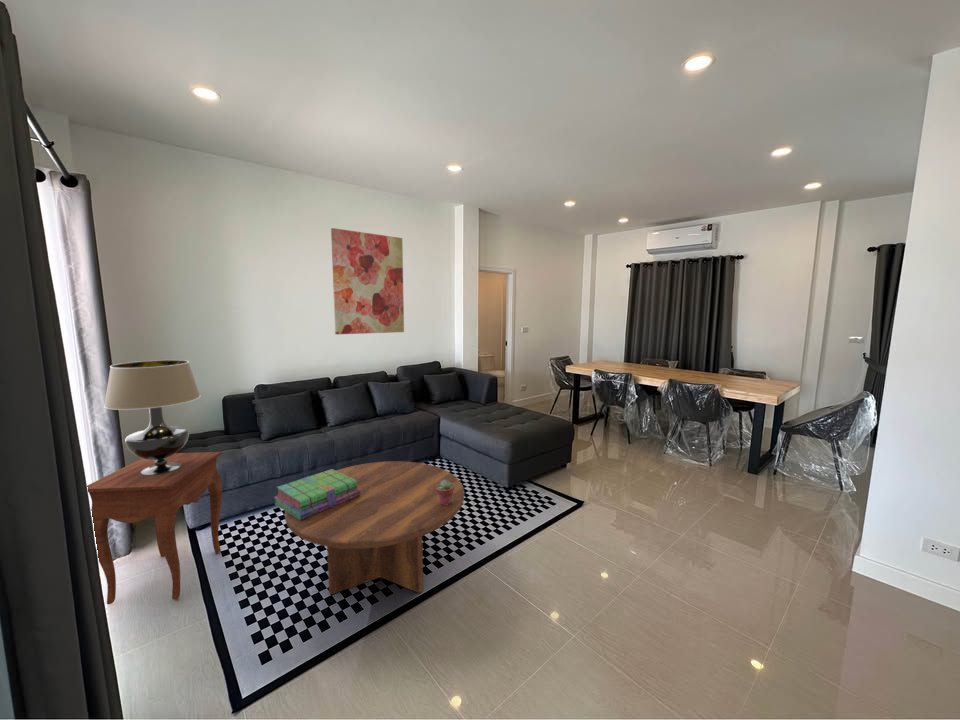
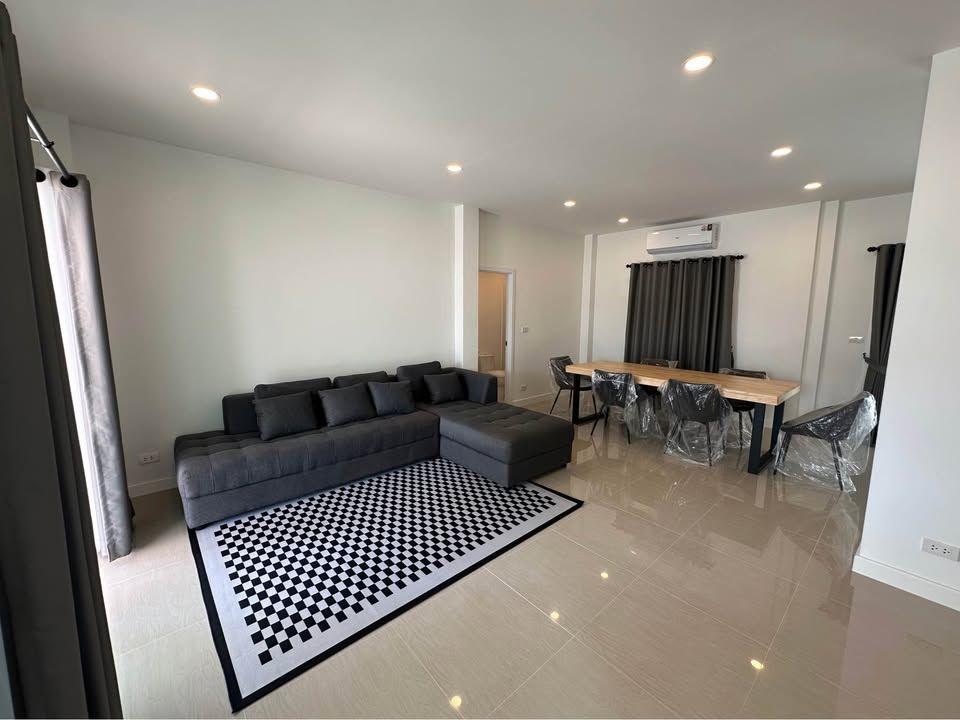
- wall art (370, 284)
- side table (164, 522)
- table lamp (156, 416)
- coffee table (380, 534)
- stack of books (318, 491)
- potted succulent (445, 490)
